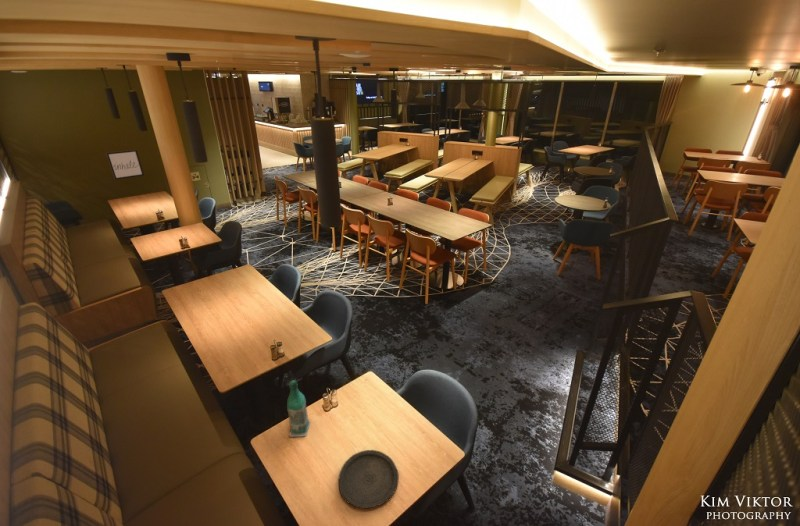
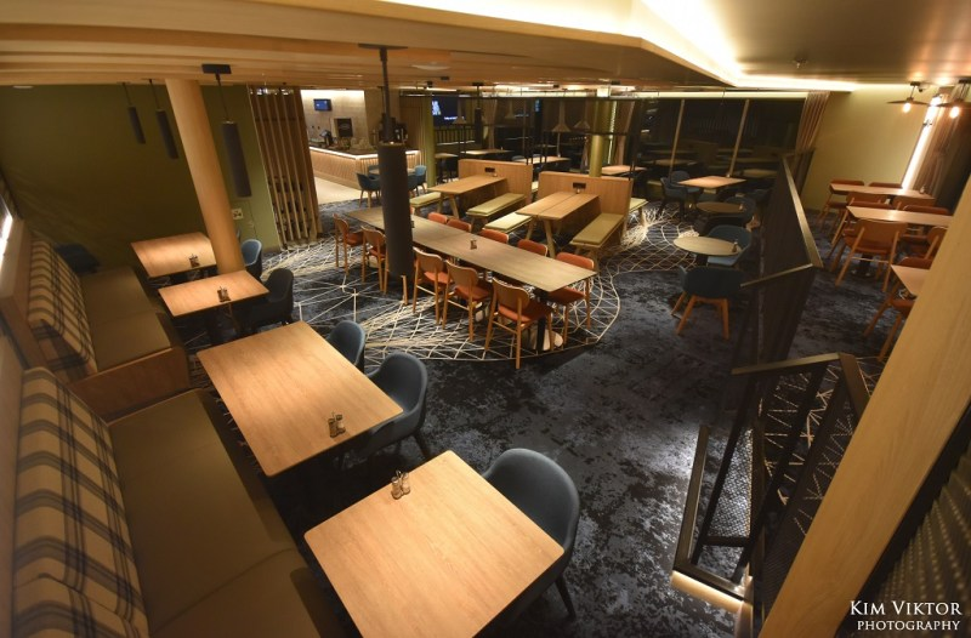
- bottle (296, 406)
- wall art (125, 164)
- plate (368, 478)
